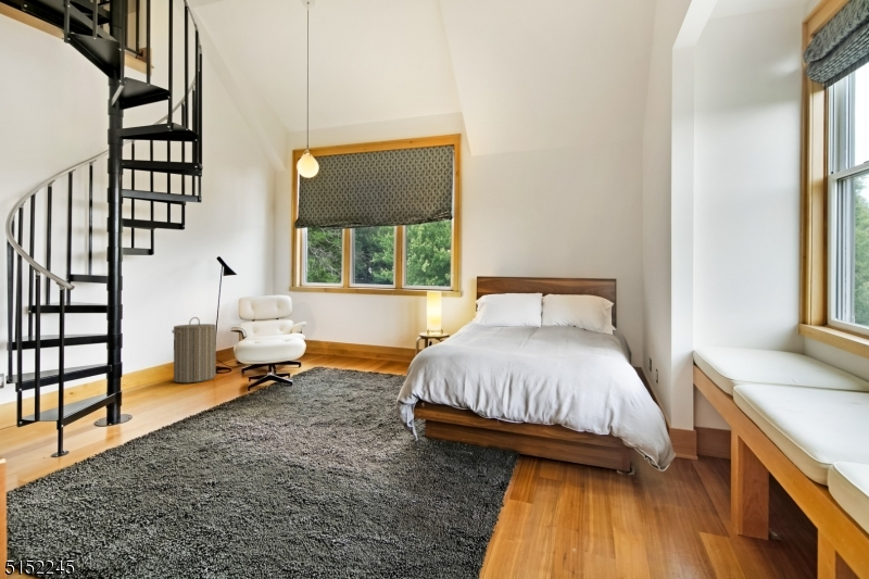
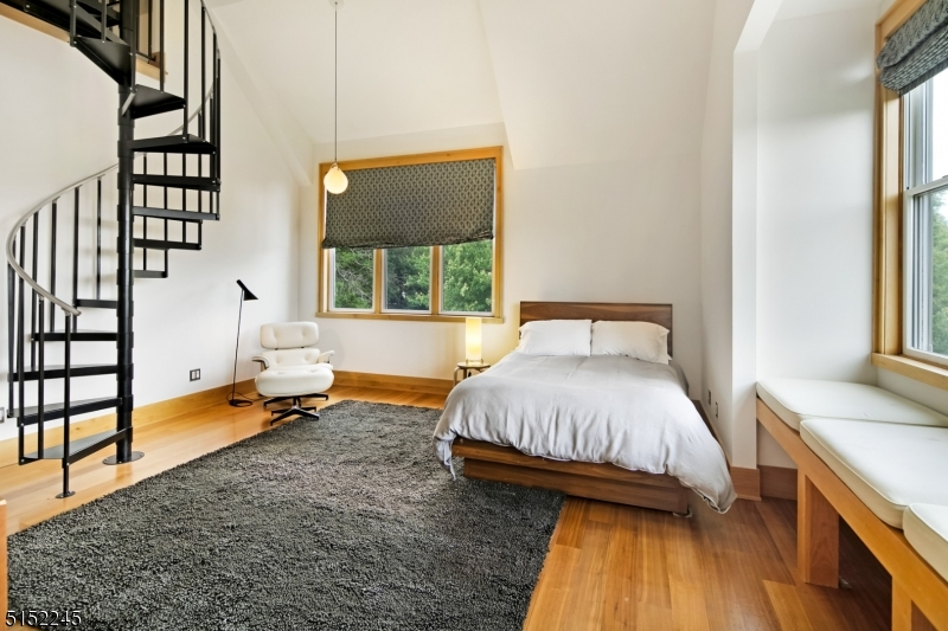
- laundry hamper (194, 348)
